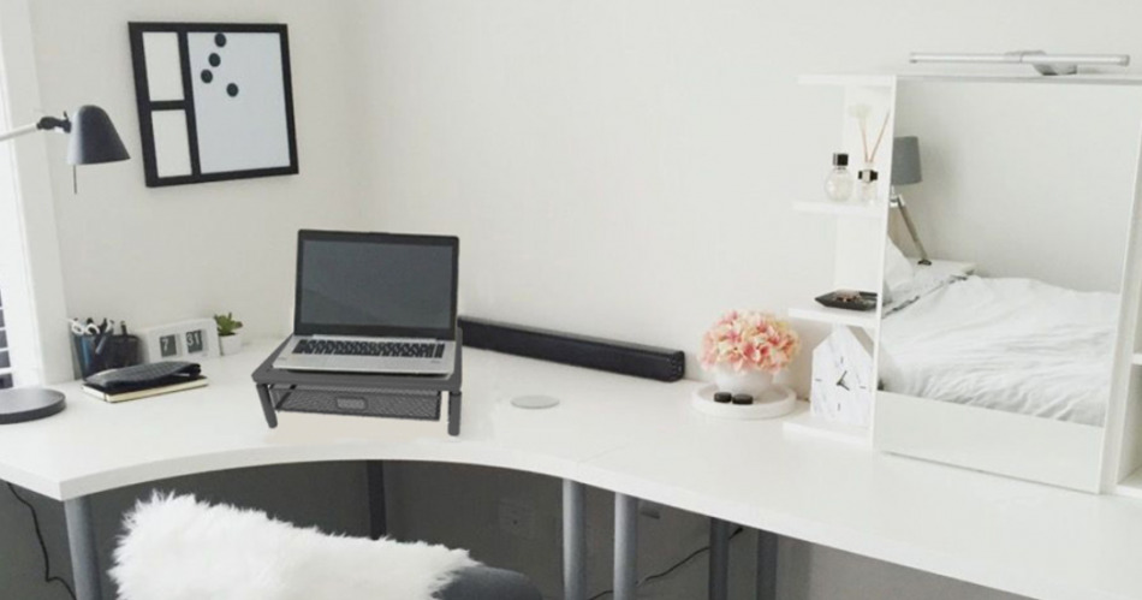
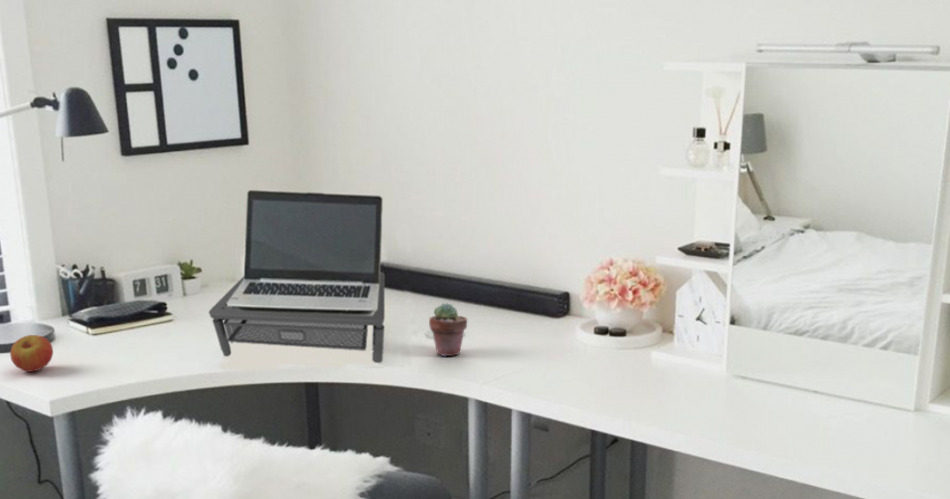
+ potted succulent (448, 328)
+ apple (31, 353)
